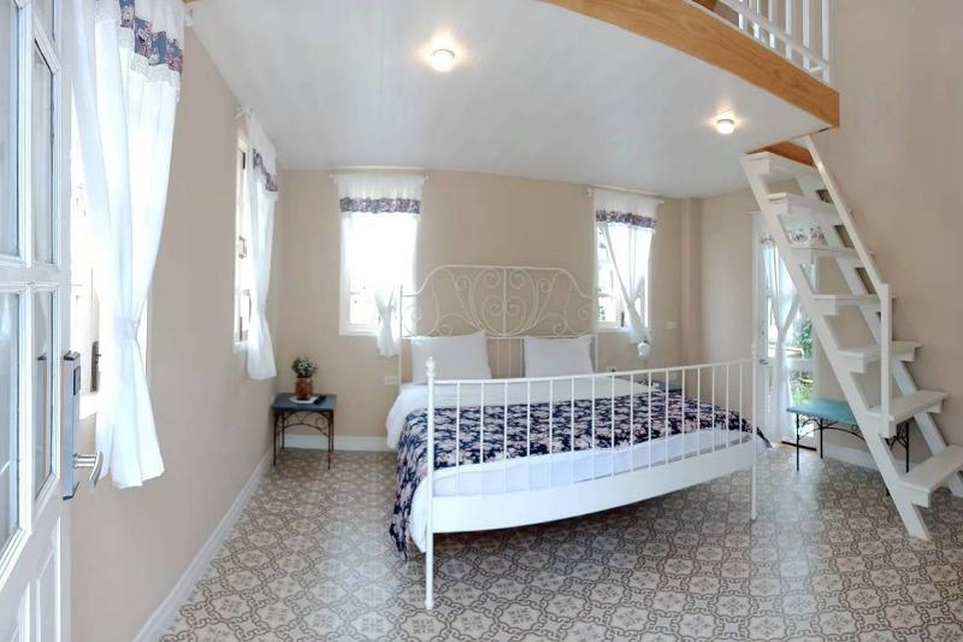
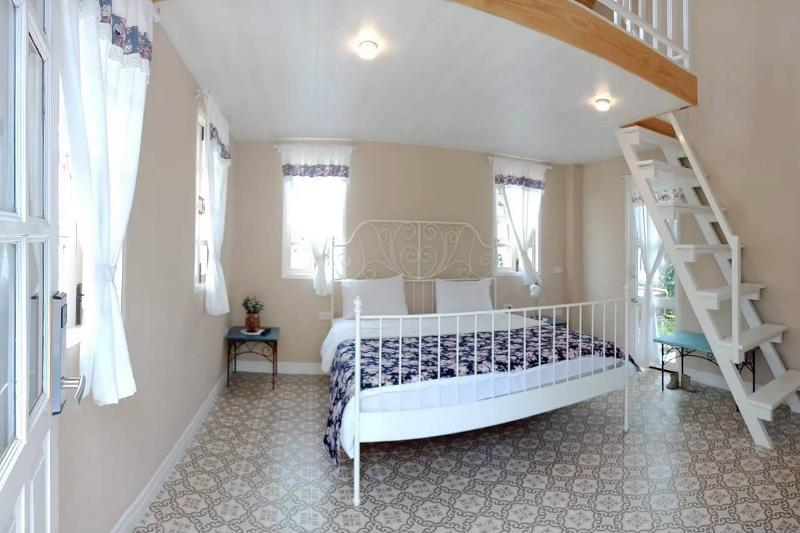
+ boots (679, 382)
